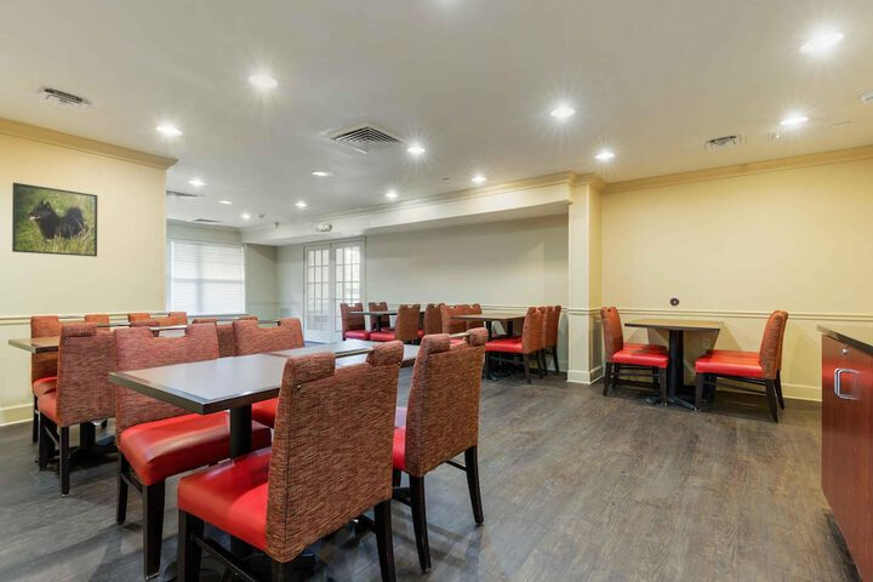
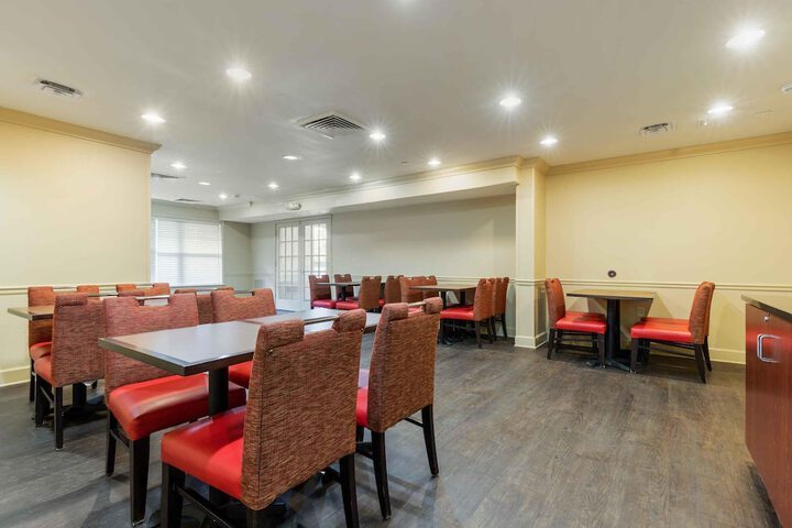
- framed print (57, 221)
